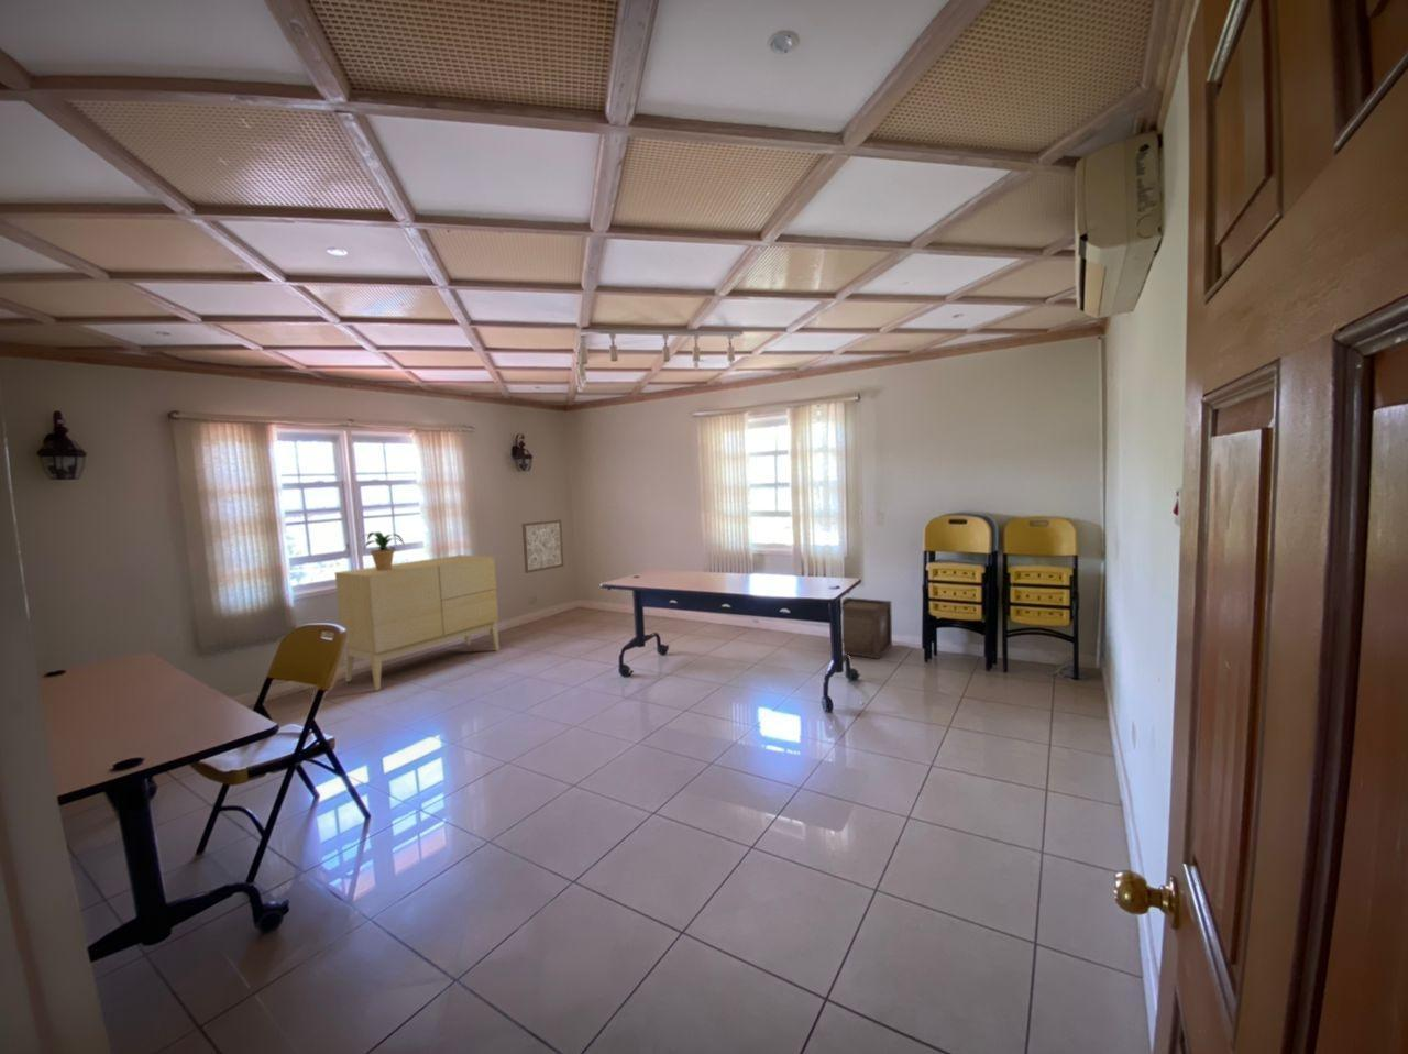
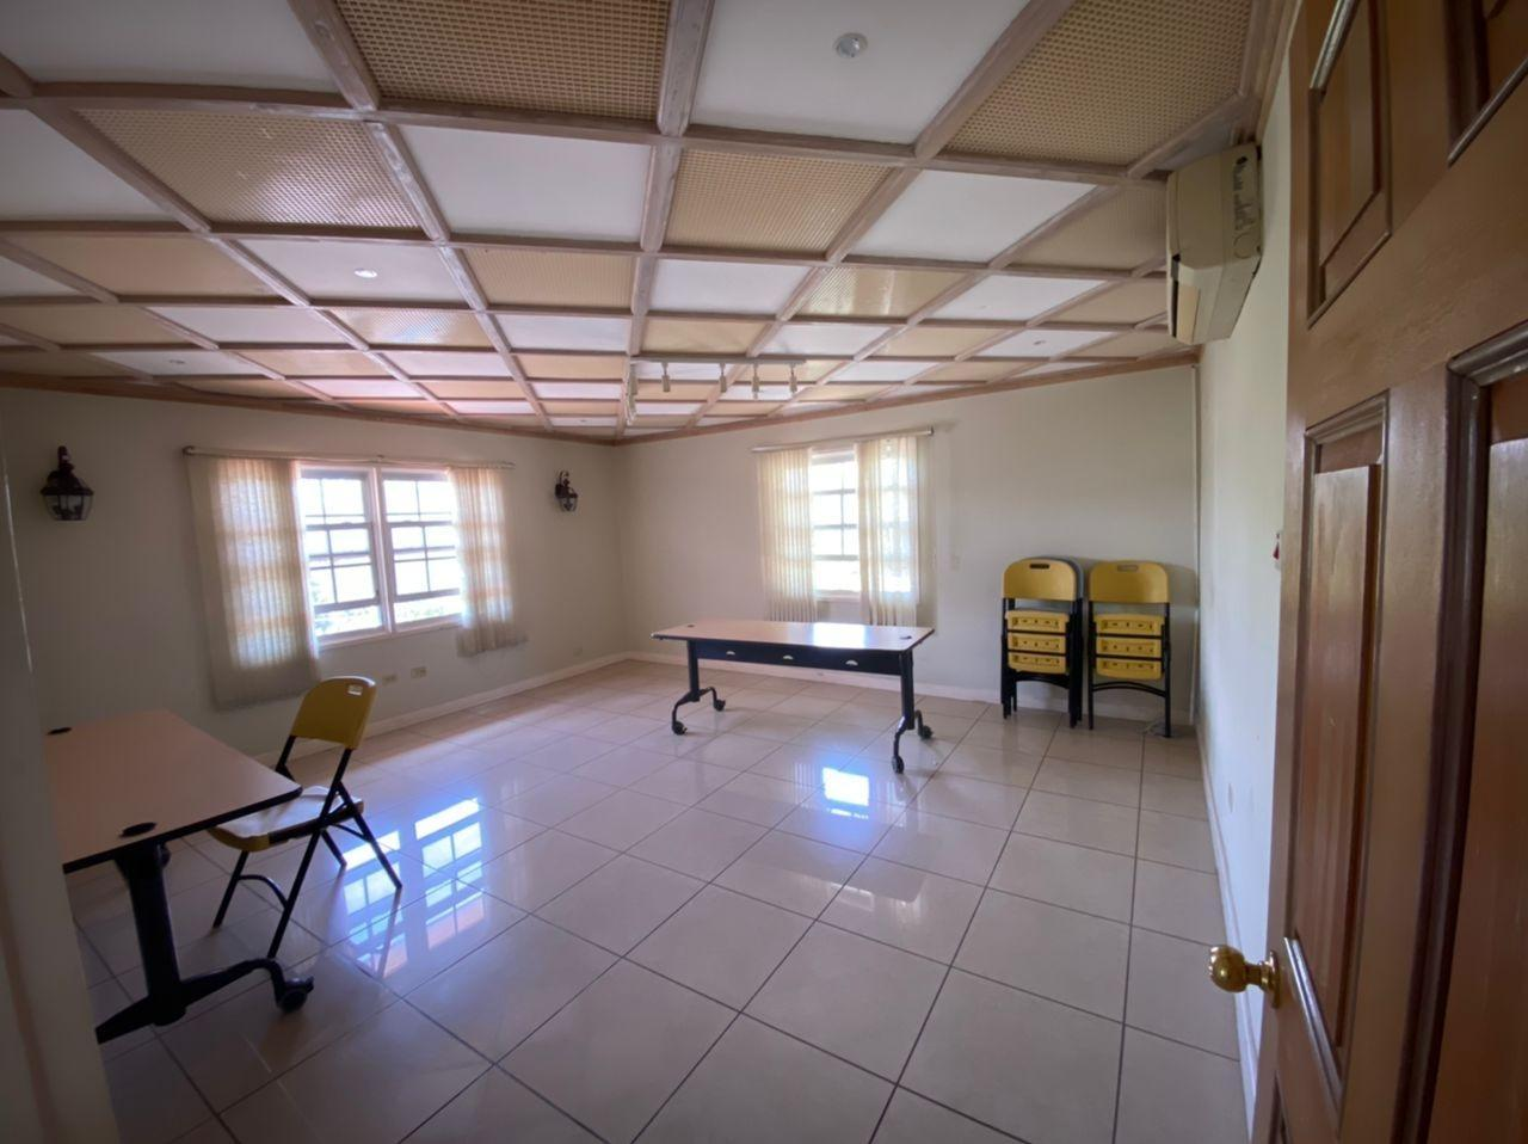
- potted plant (382, 550)
- wall art (541, 545)
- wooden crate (861, 626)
- sideboard (425, 614)
